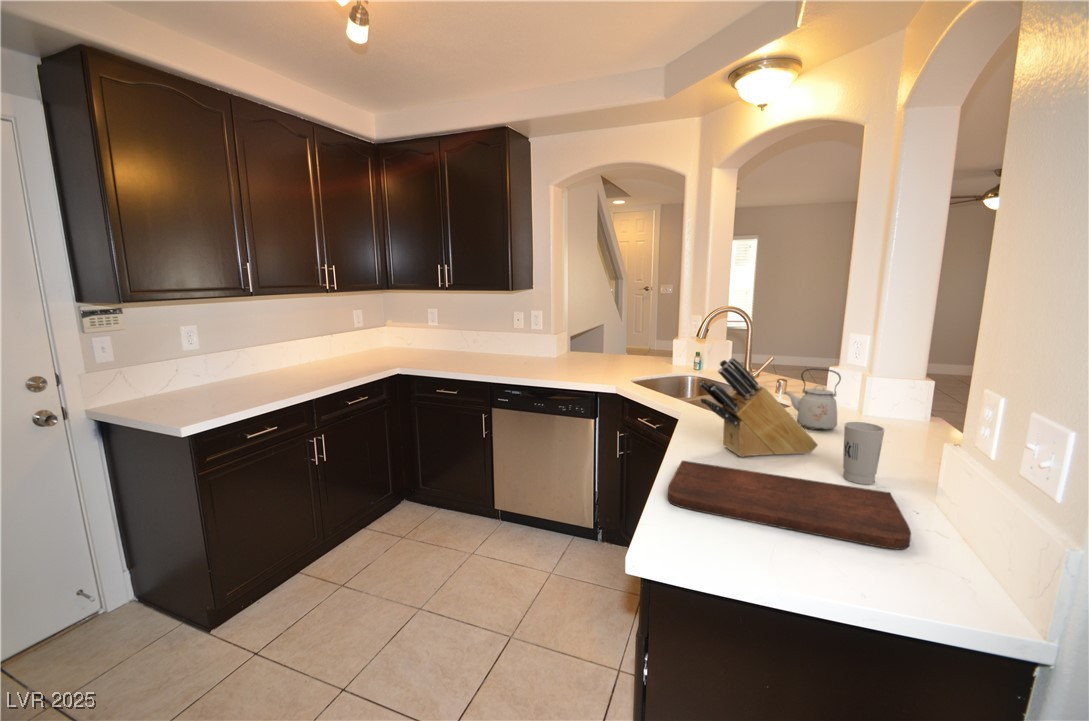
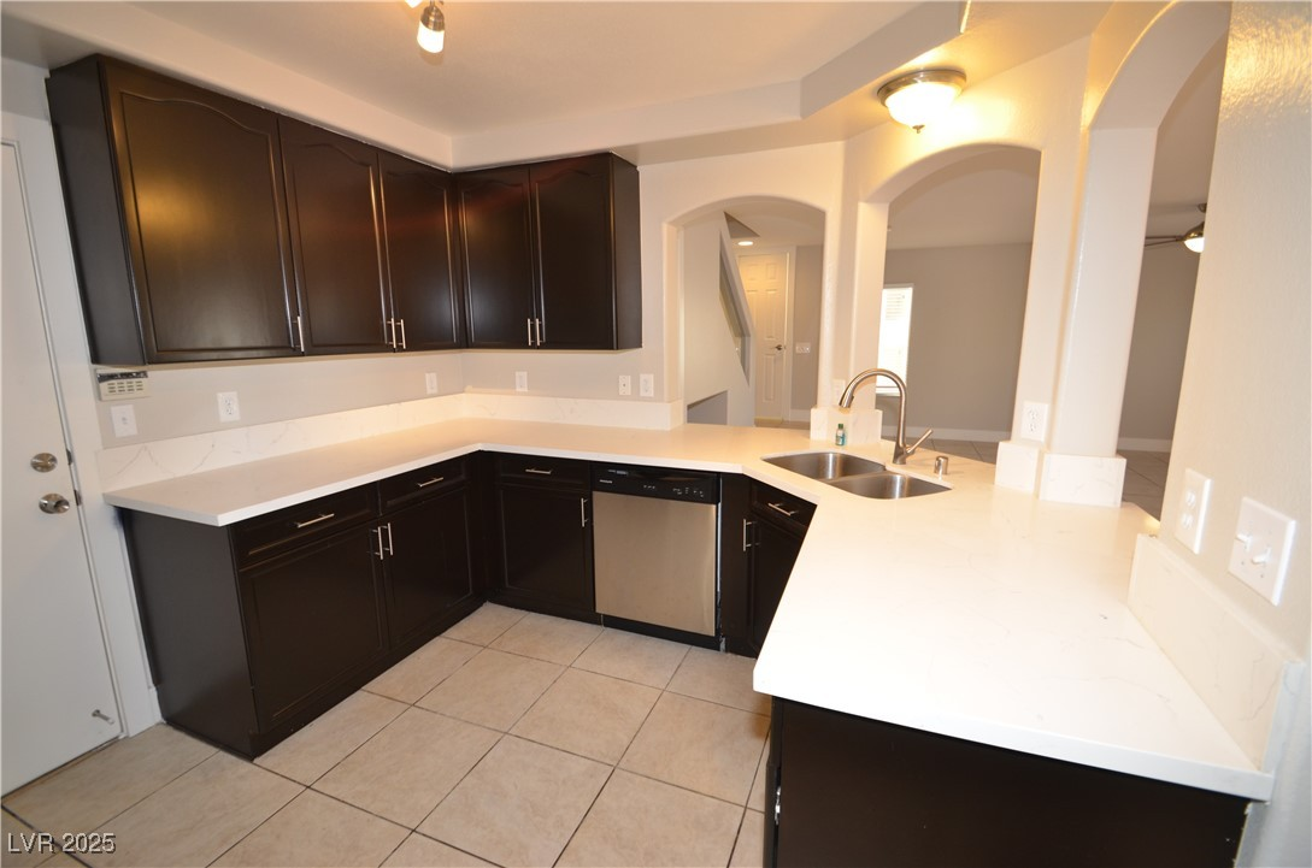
- knife block (757, 404)
- kettle (811, 397)
- cutting board (776, 498)
- cup (861, 452)
